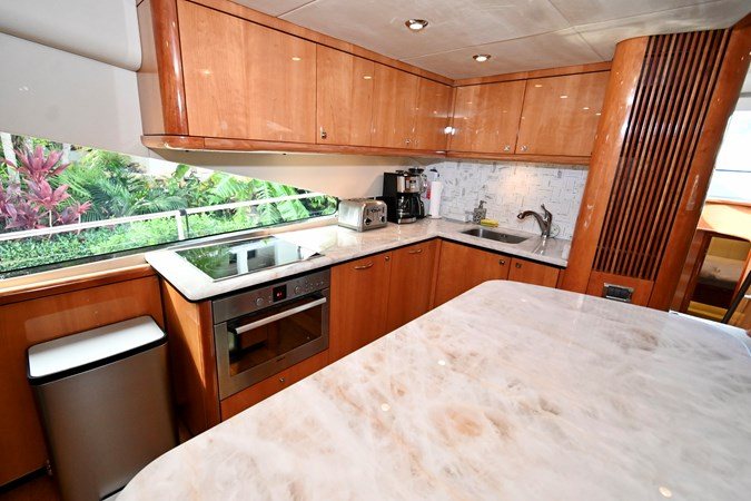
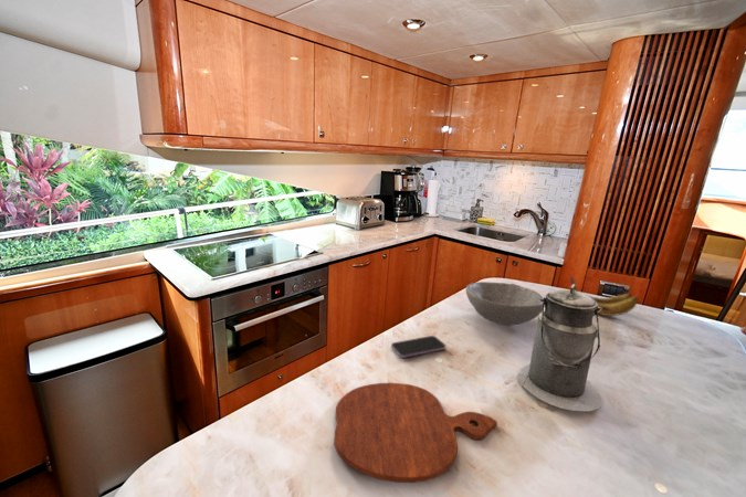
+ bowl (502, 306)
+ canister (568, 338)
+ banana (603, 298)
+ smartphone (418, 346)
+ cutting board (417, 423)
